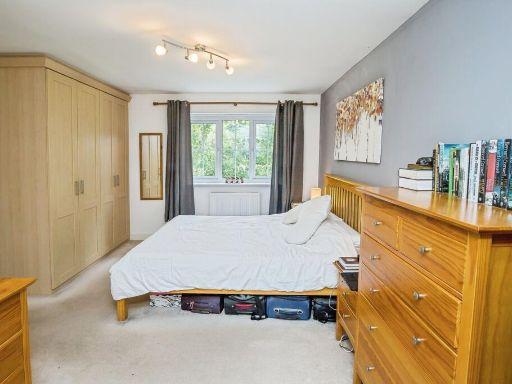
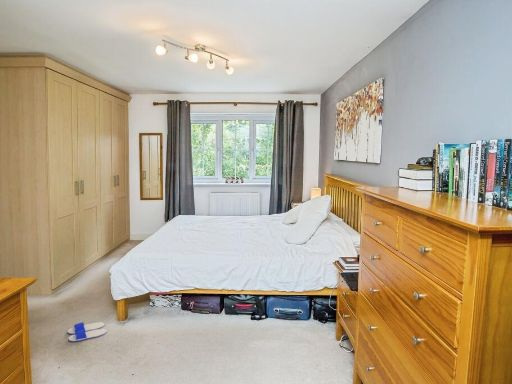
+ flip-flop (87, 328)
